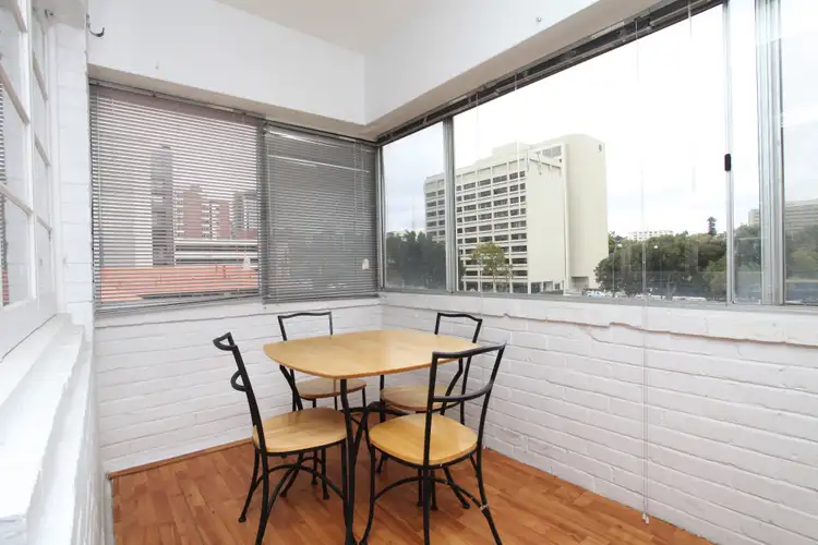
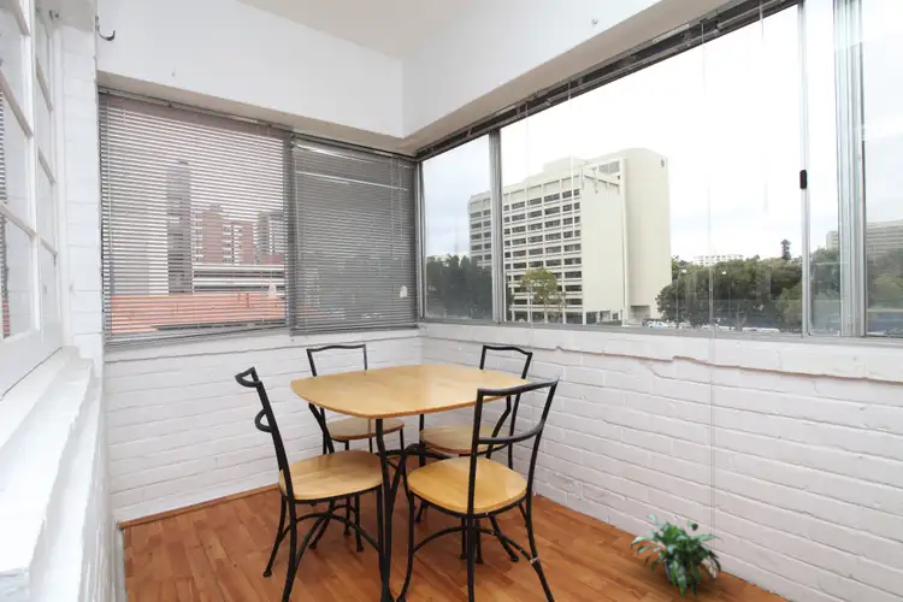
+ potted plant (674, 549)
